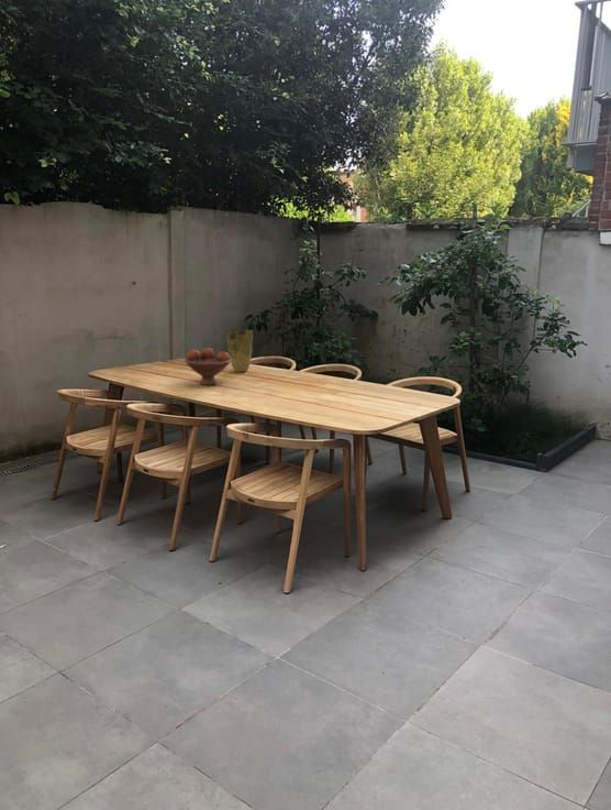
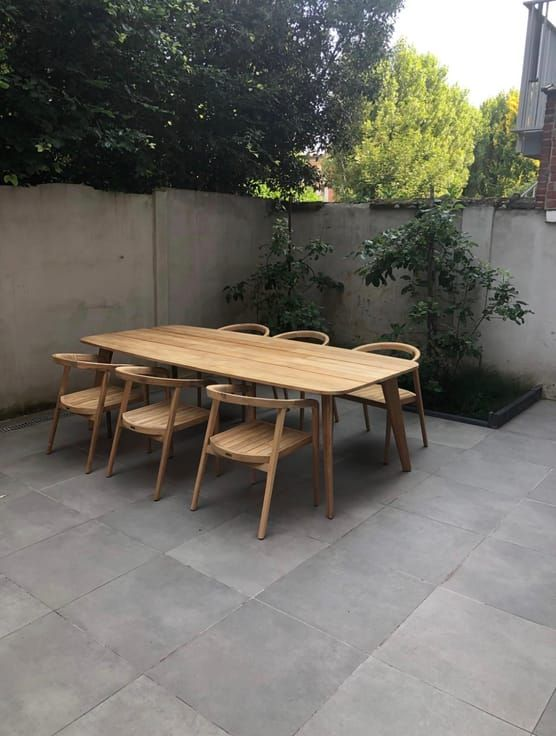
- fruit bowl (208, 366)
- vase (240, 350)
